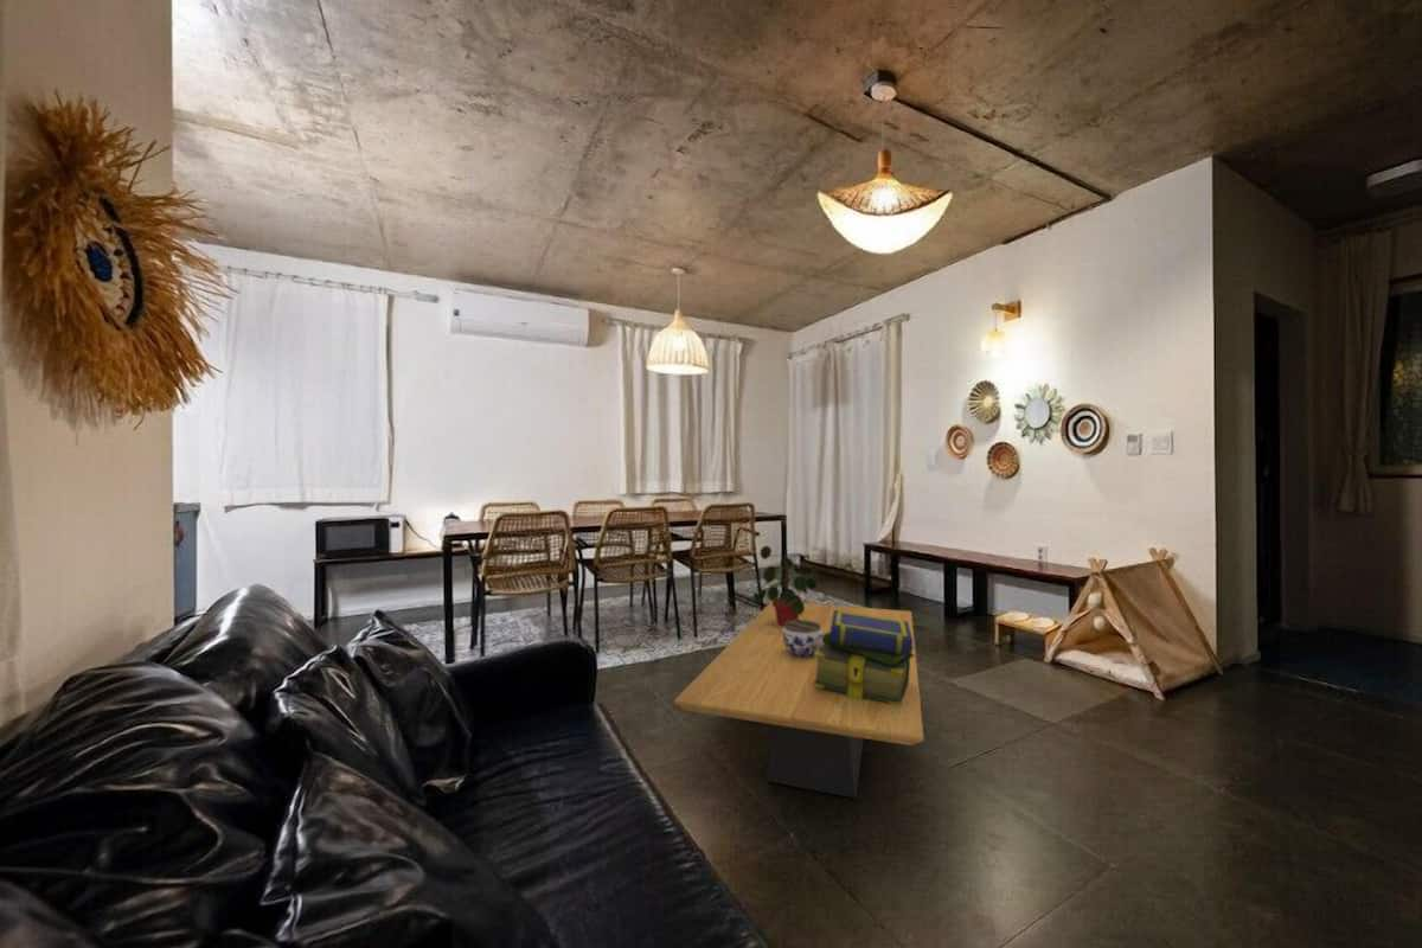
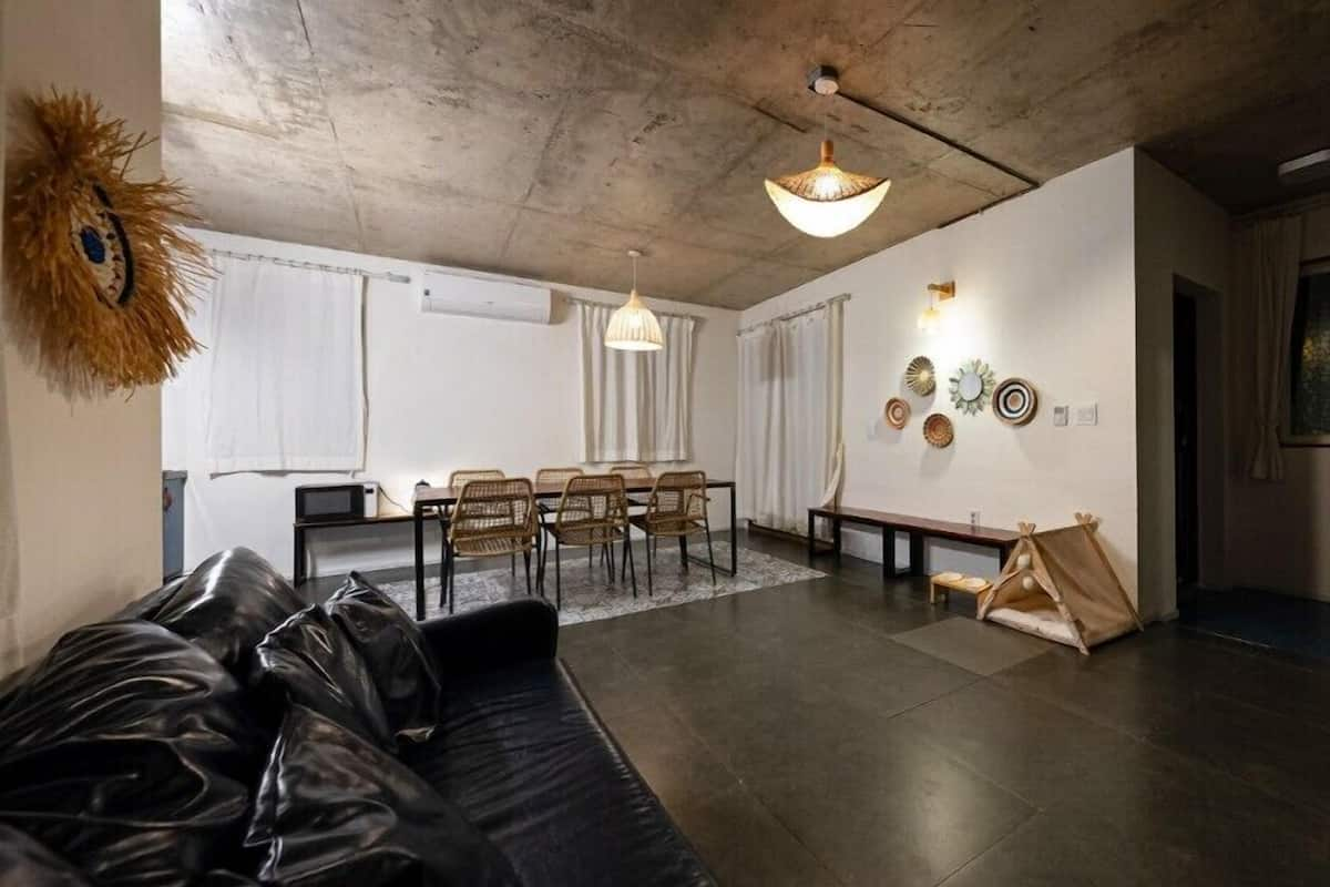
- stack of books (866, 651)
- jar (802, 638)
- potted plant (782, 584)
- coffee table (821, 694)
